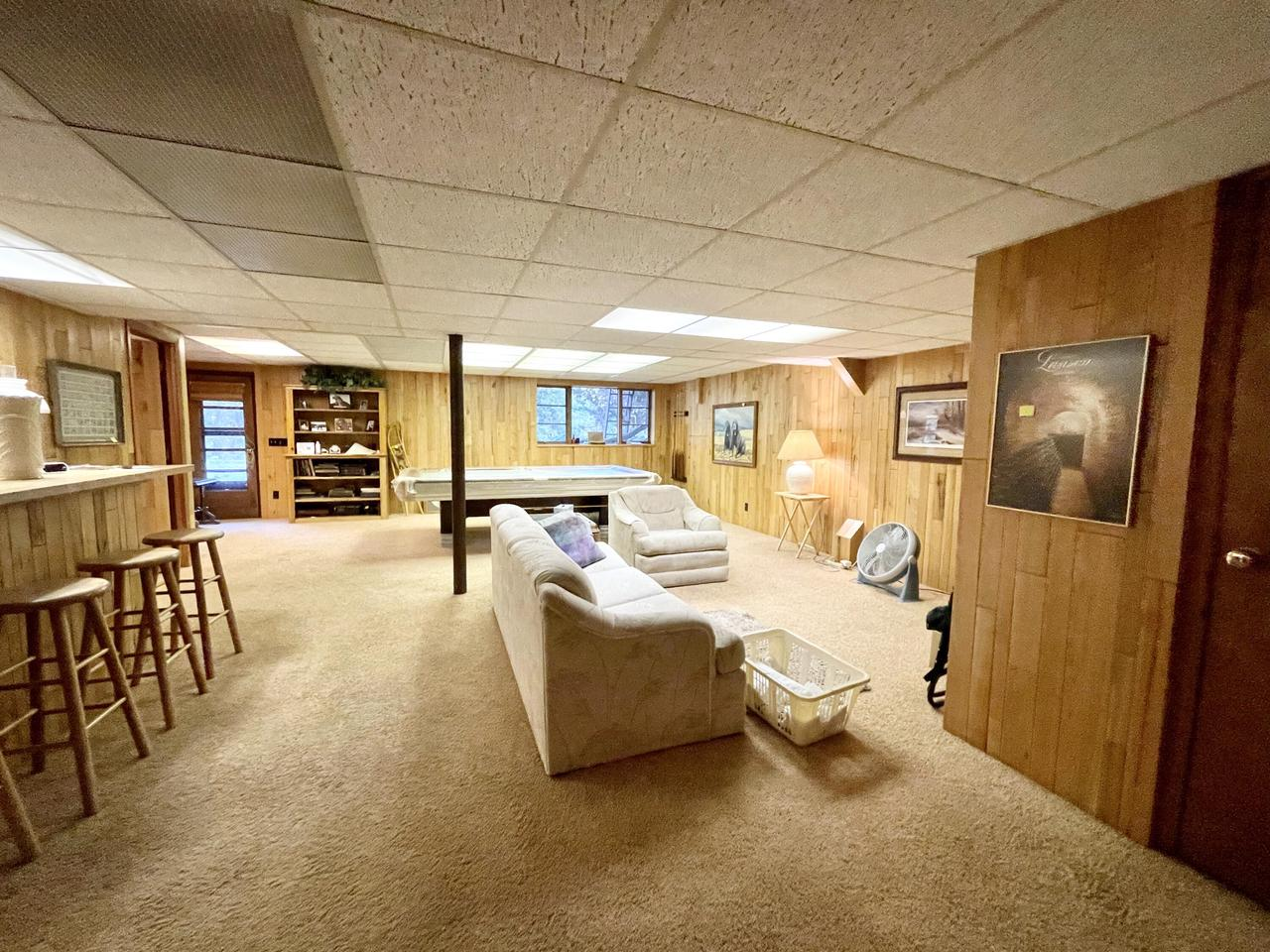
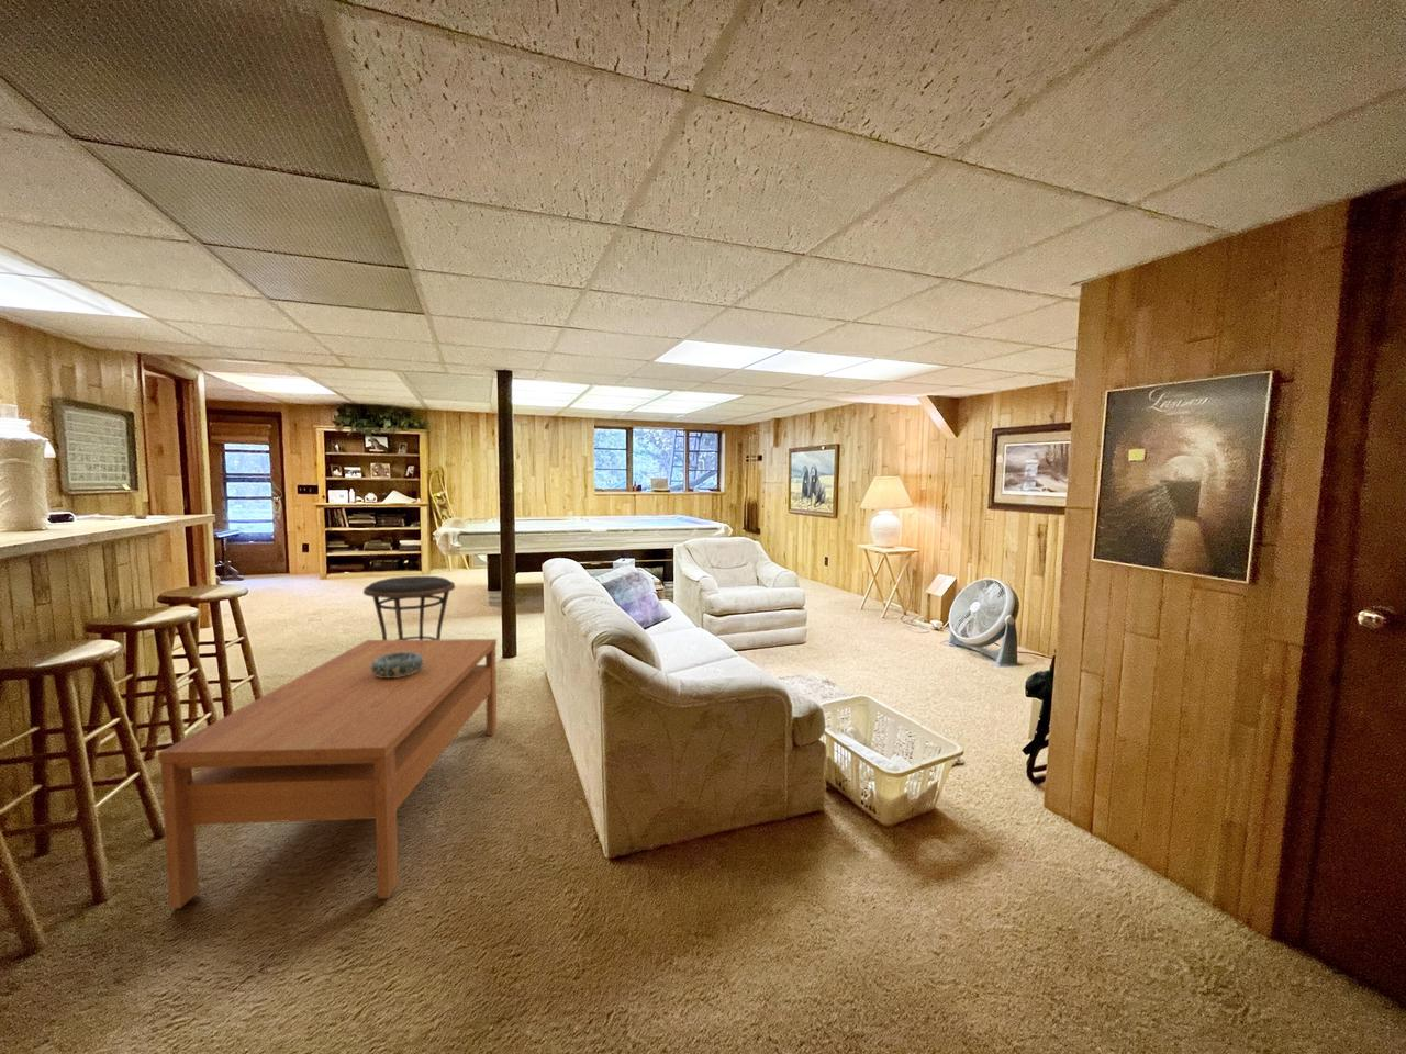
+ side table (420, 621)
+ coffee table (375, 737)
+ decorative bowl (397, 664)
